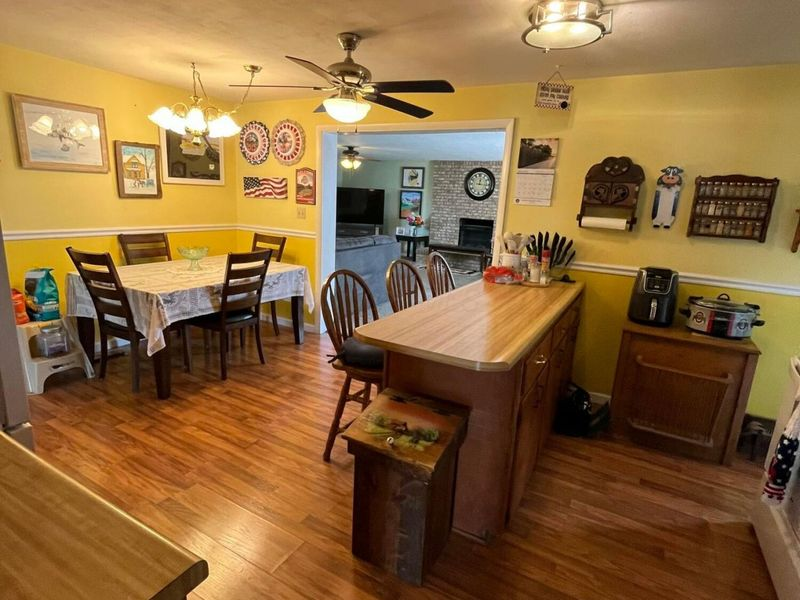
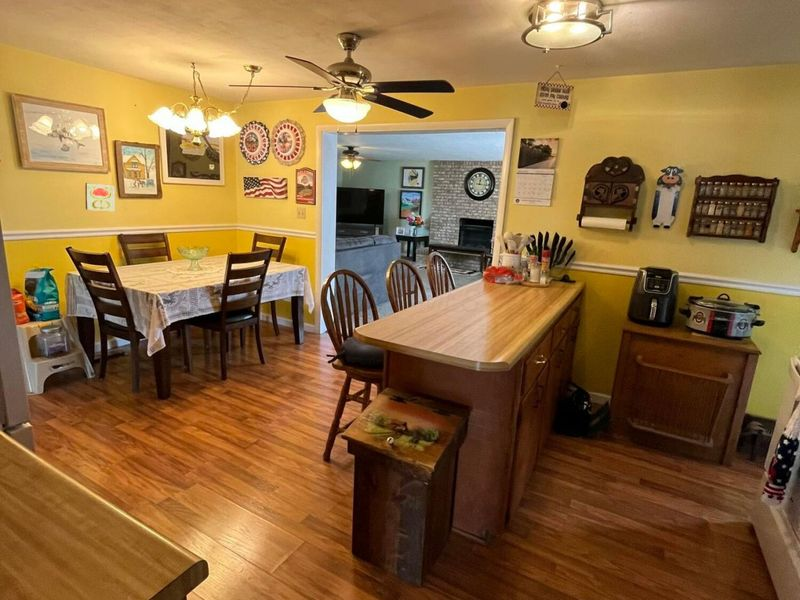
+ decorative tile (100, 197)
